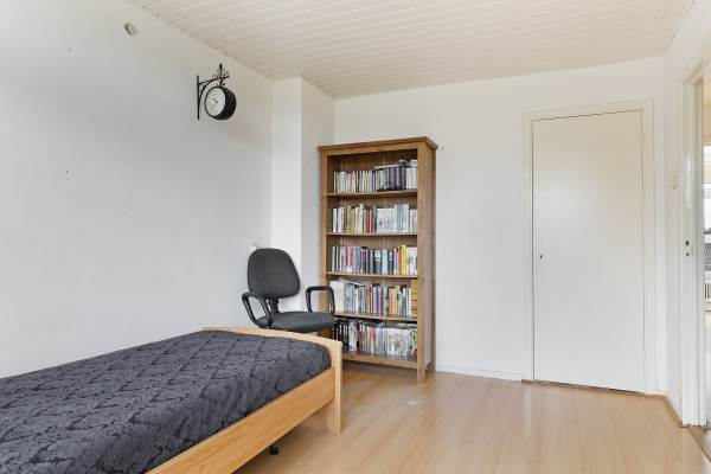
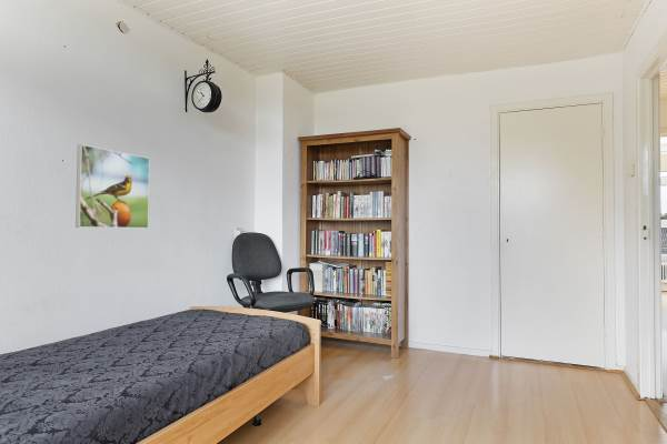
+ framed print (116, 190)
